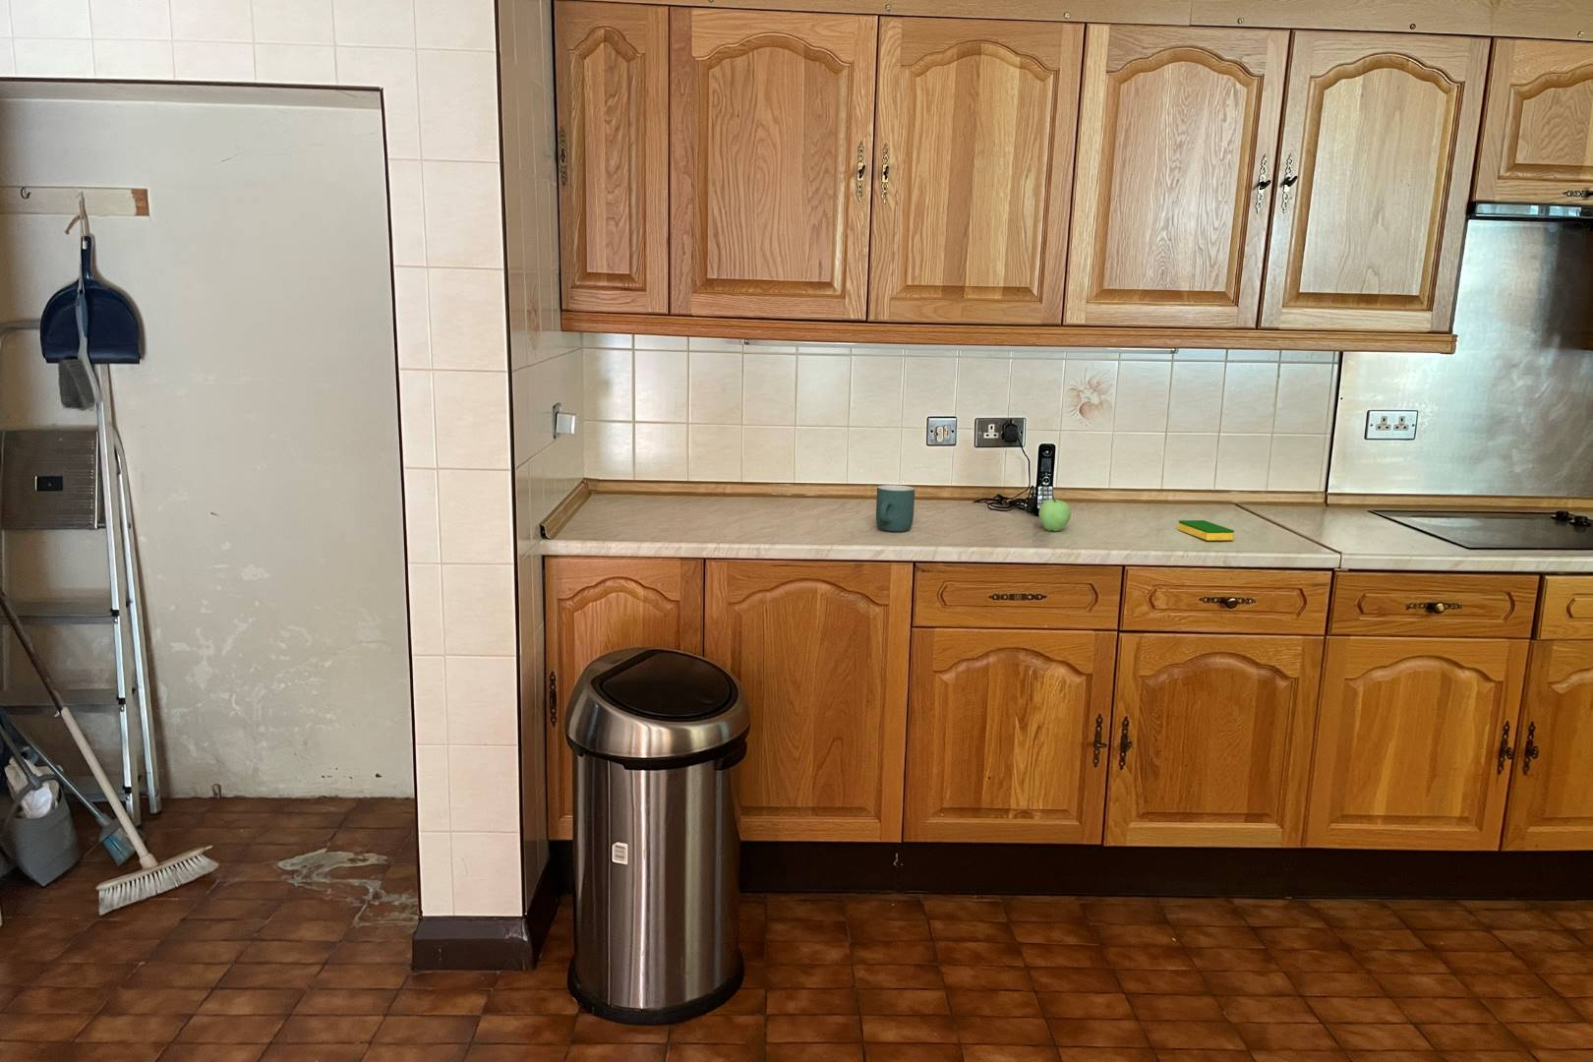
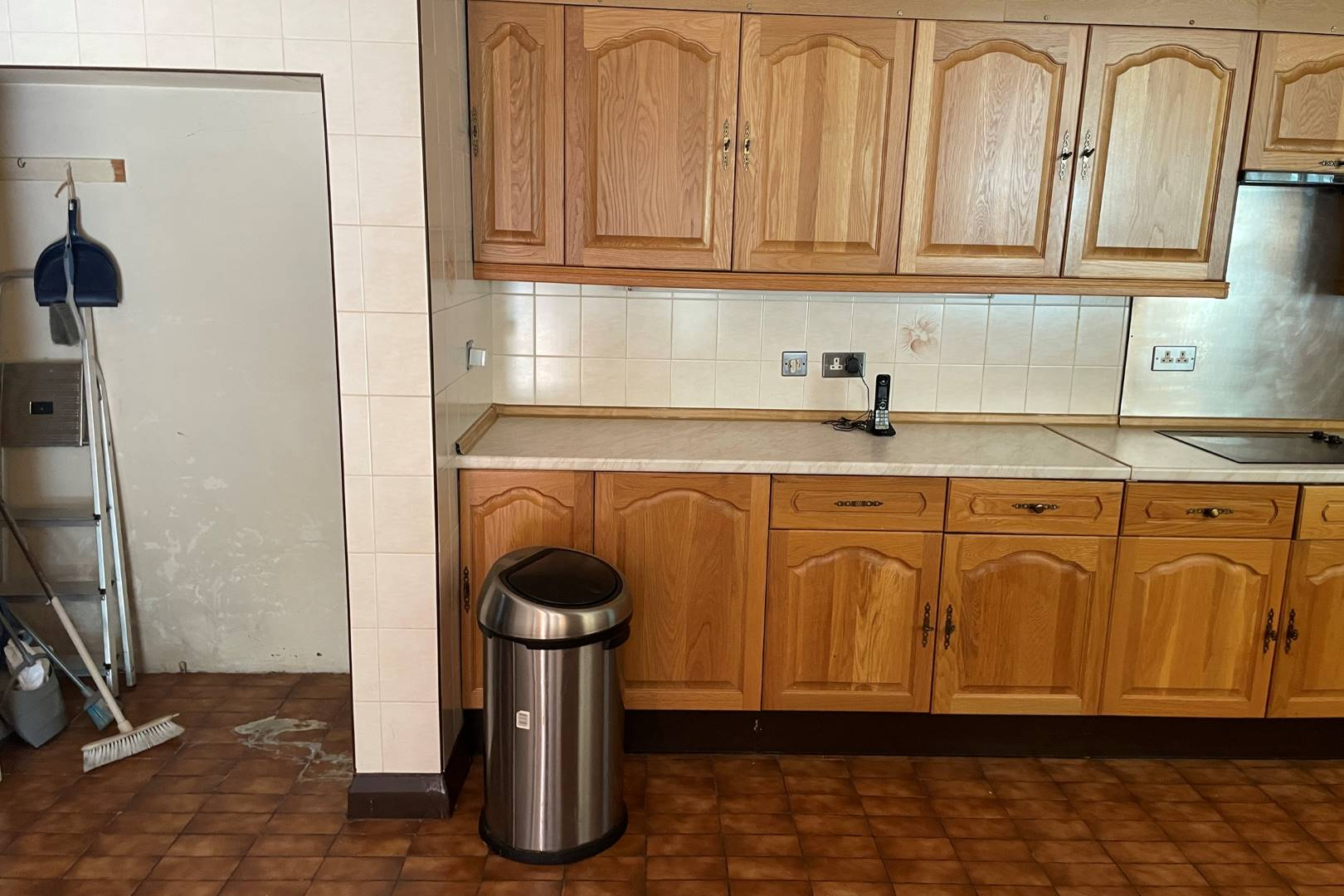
- dish sponge (1205, 530)
- apple (1054, 513)
- mug (895, 510)
